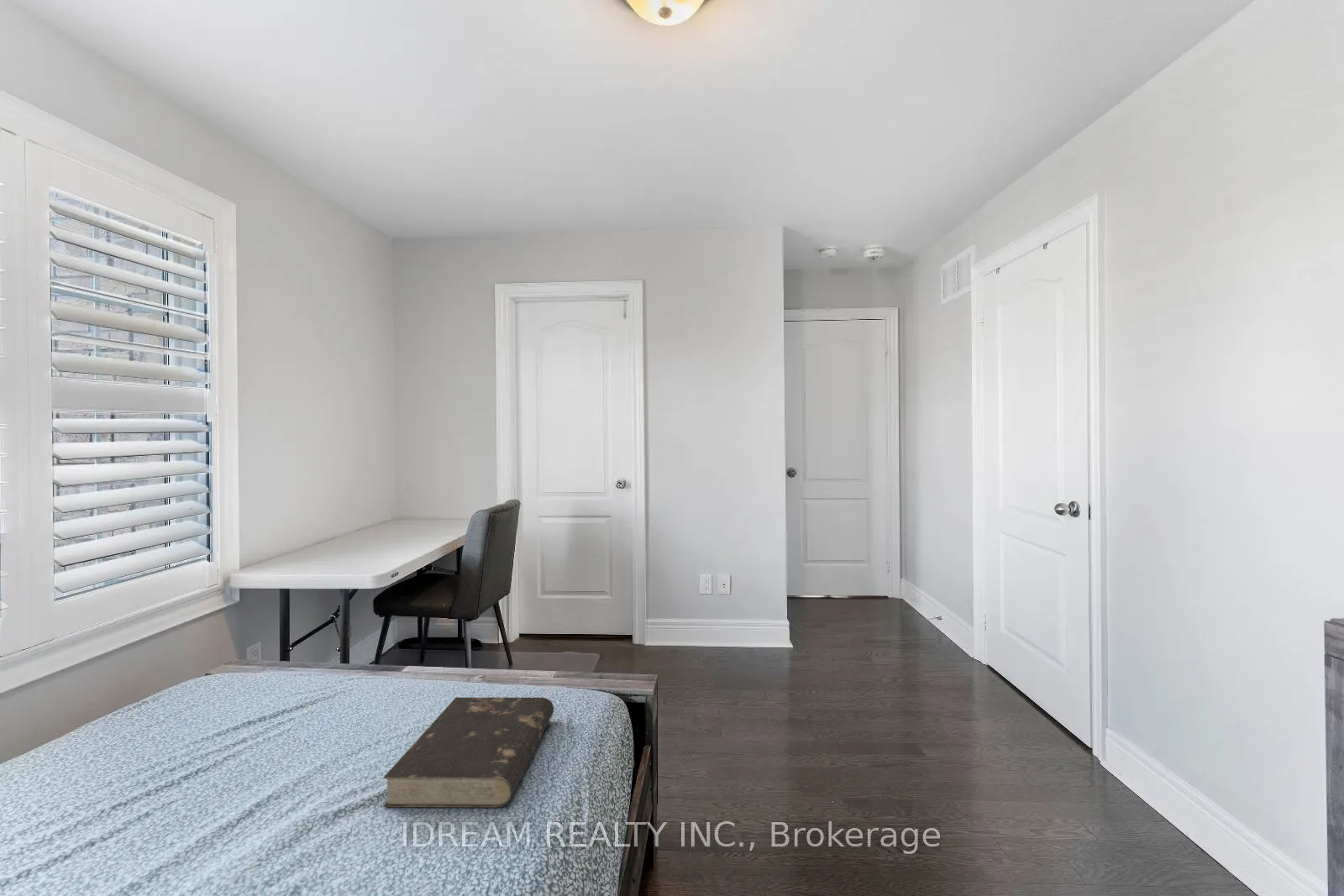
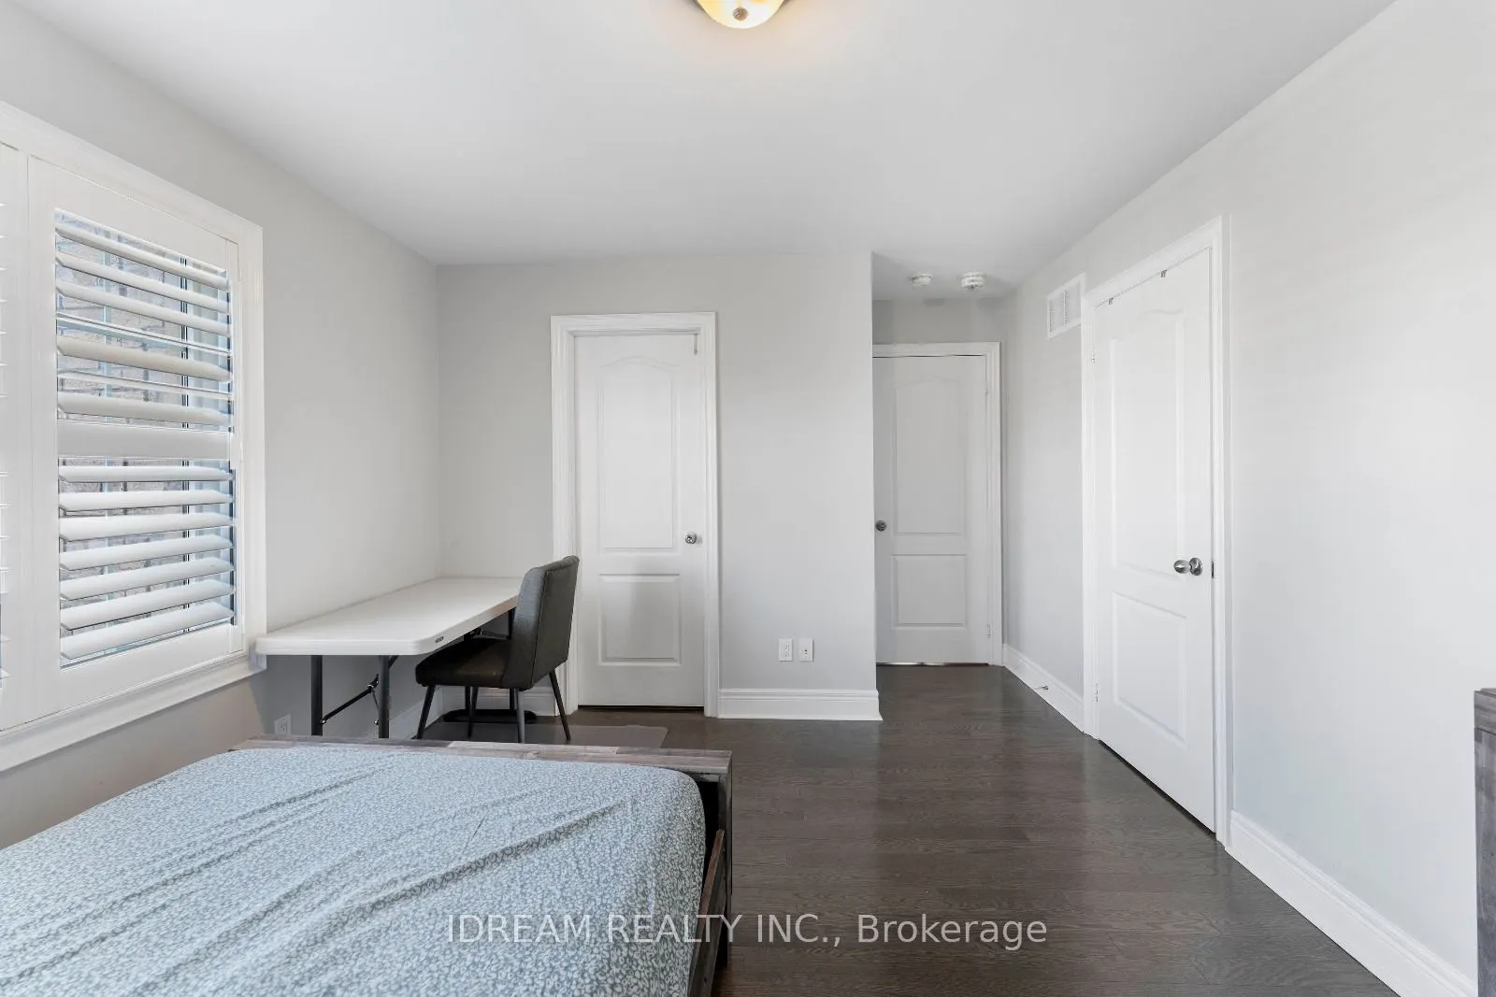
- book (480, 744)
